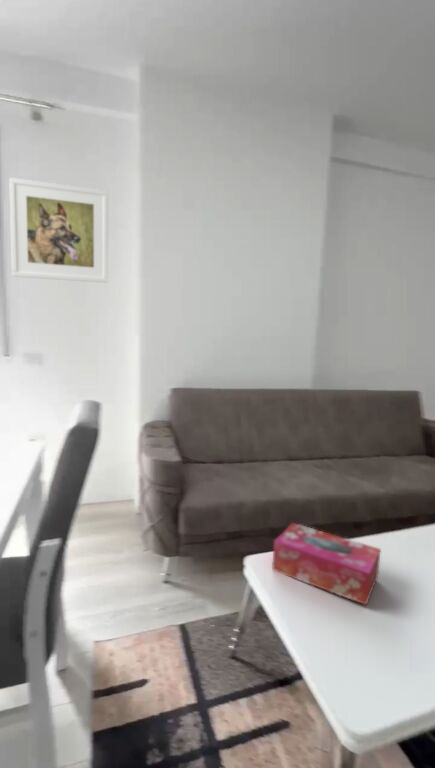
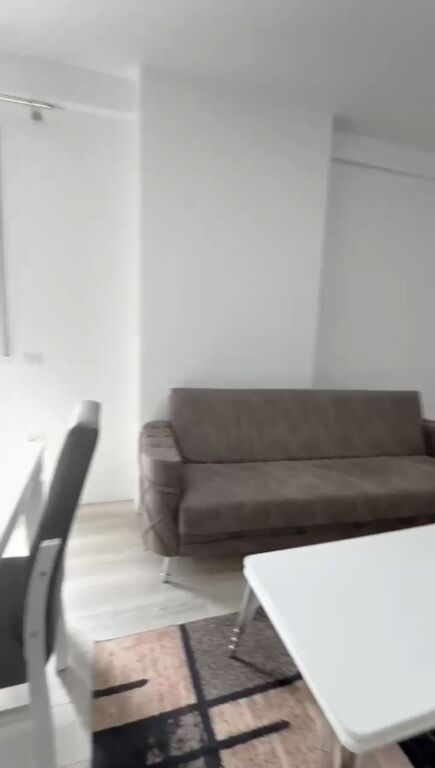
- tissue box (325, 559)
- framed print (61, 233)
